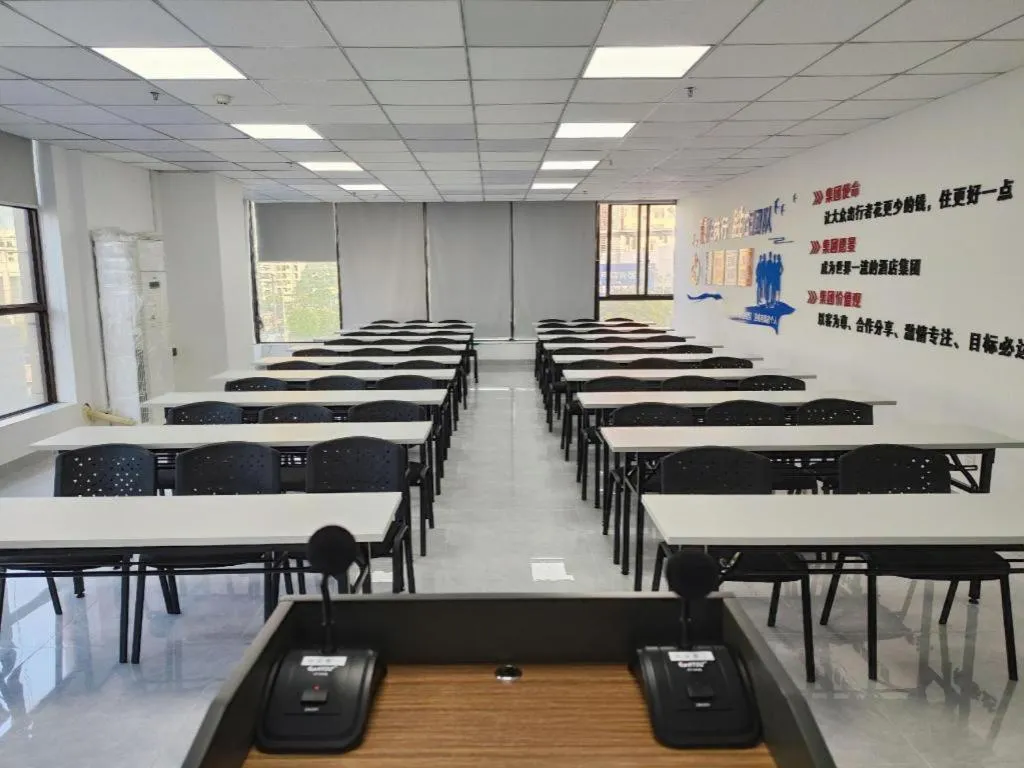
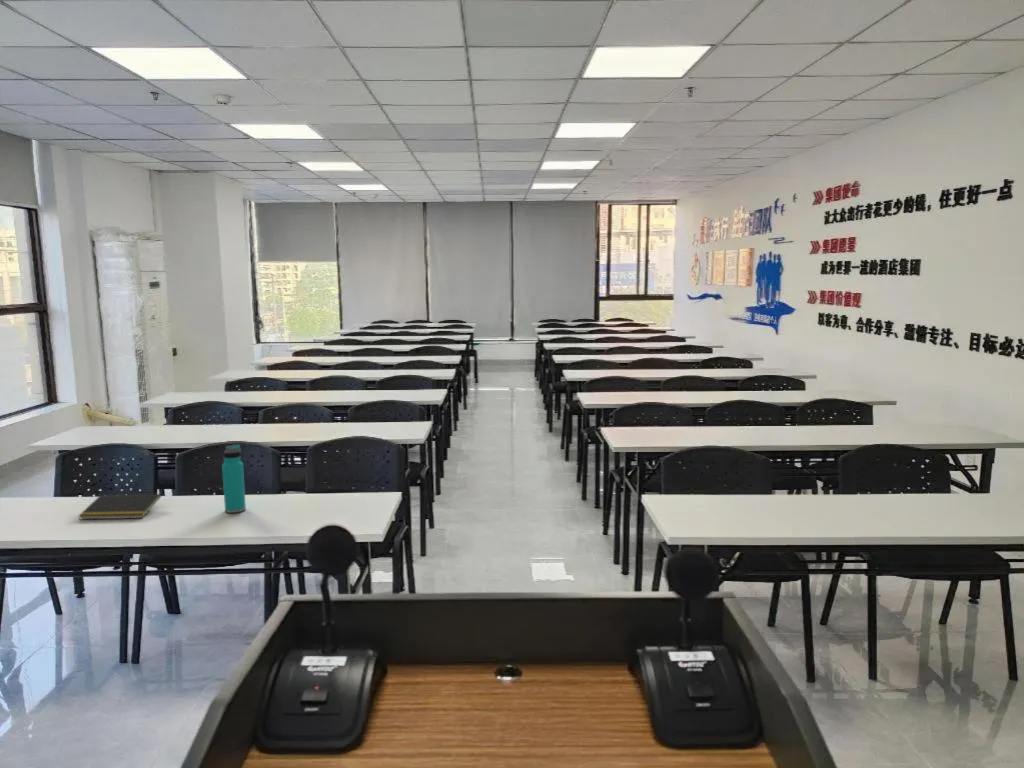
+ notepad (120, 506)
+ water bottle (233, 478)
